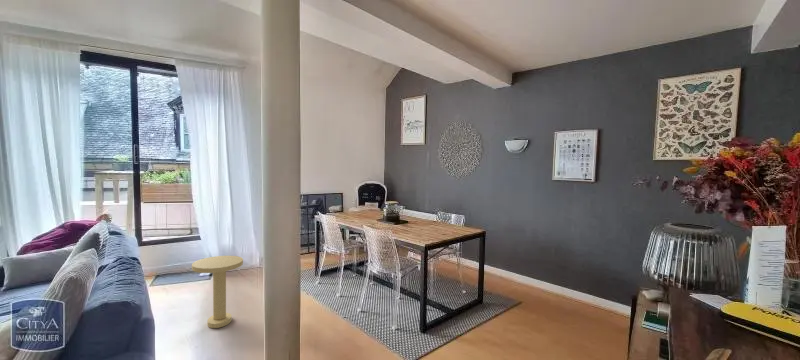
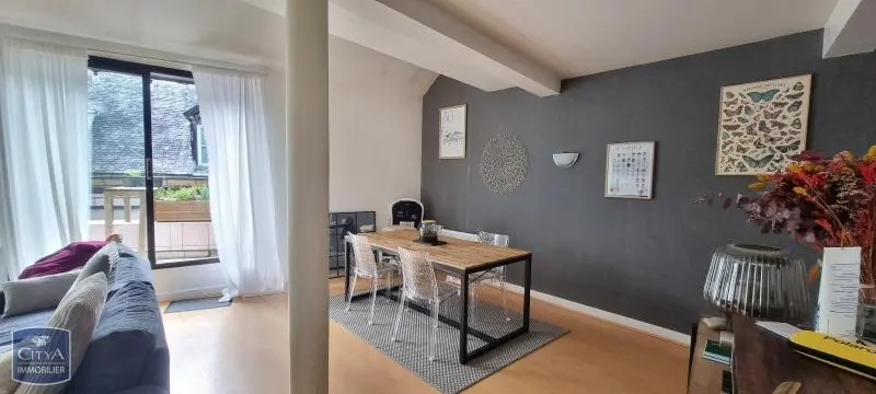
- side table (218, 292)
